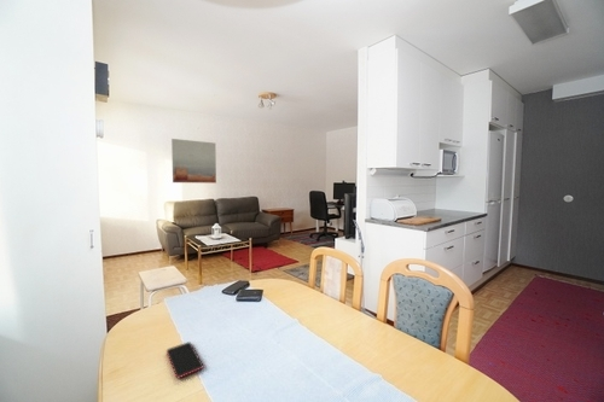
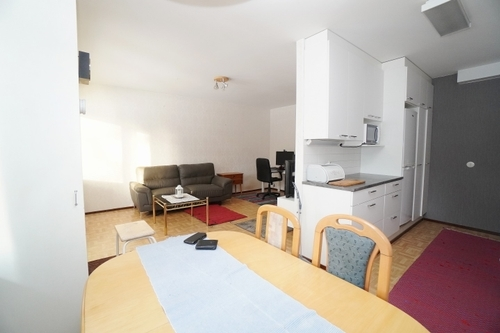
- smartphone (184, 359)
- wall art (194, 162)
